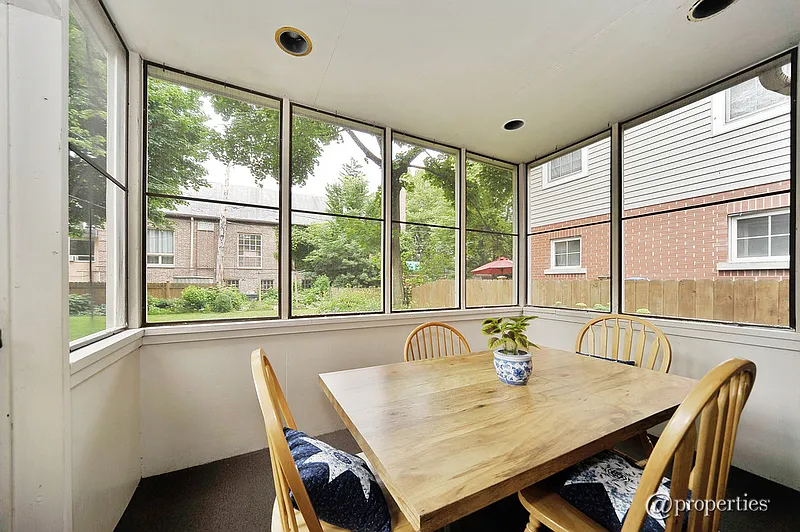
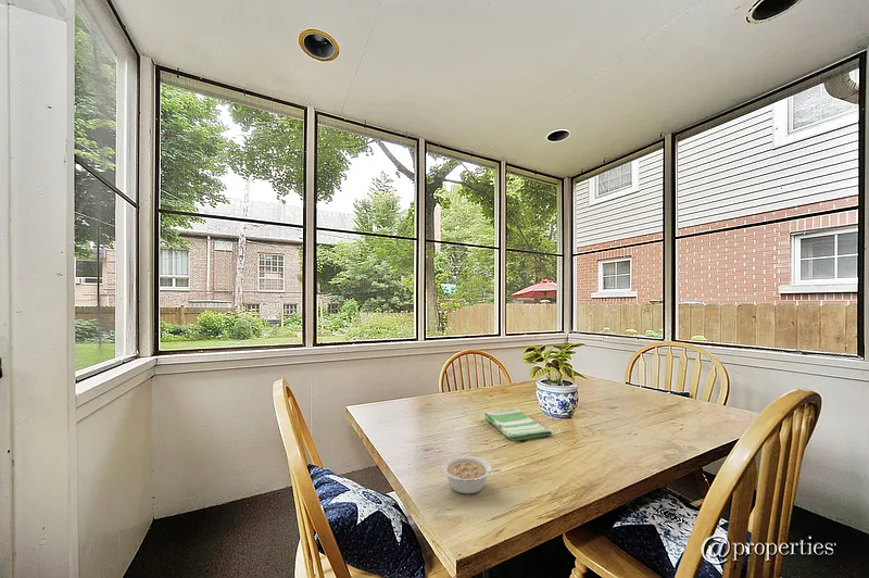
+ legume (468, 474)
+ dish towel (515, 423)
